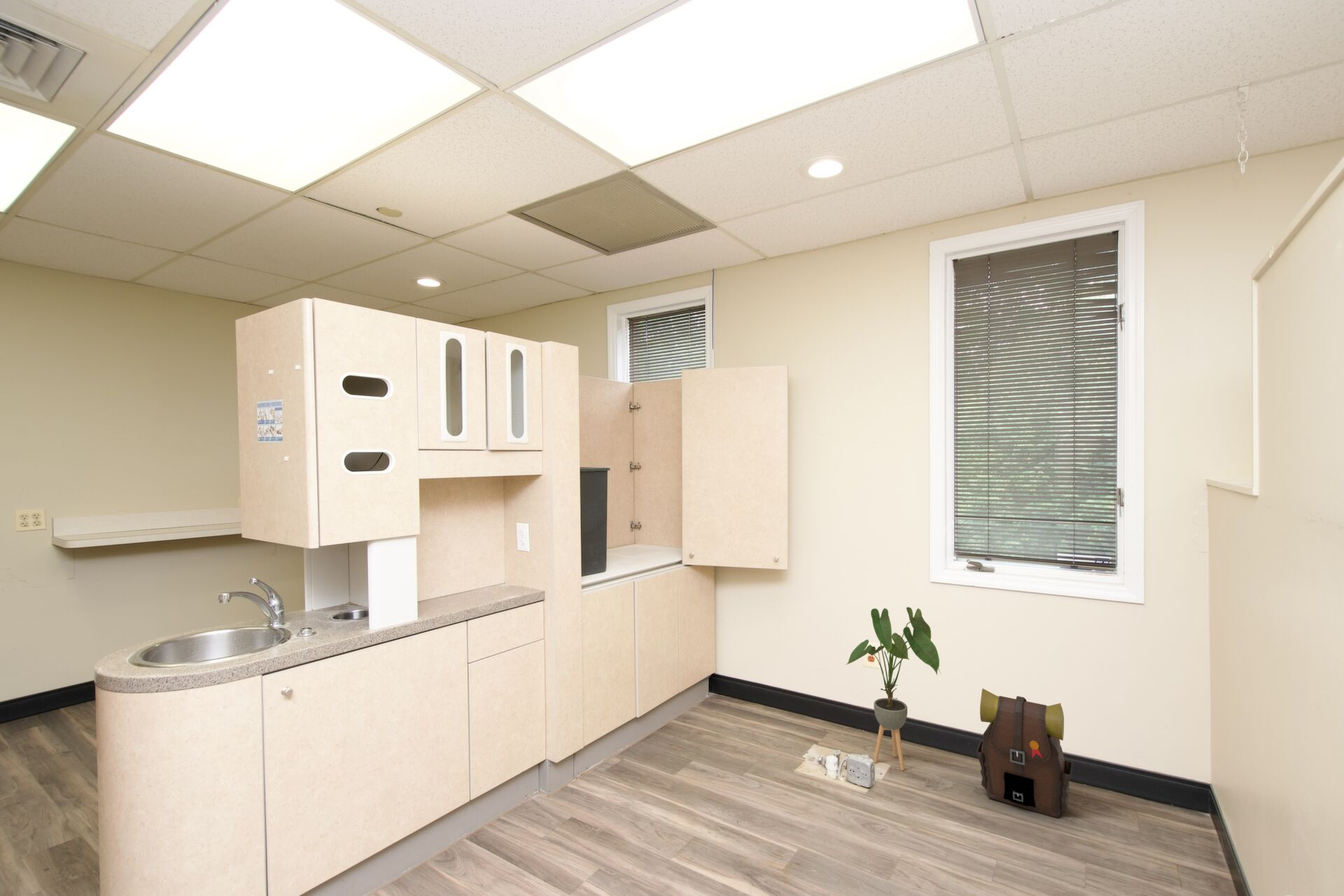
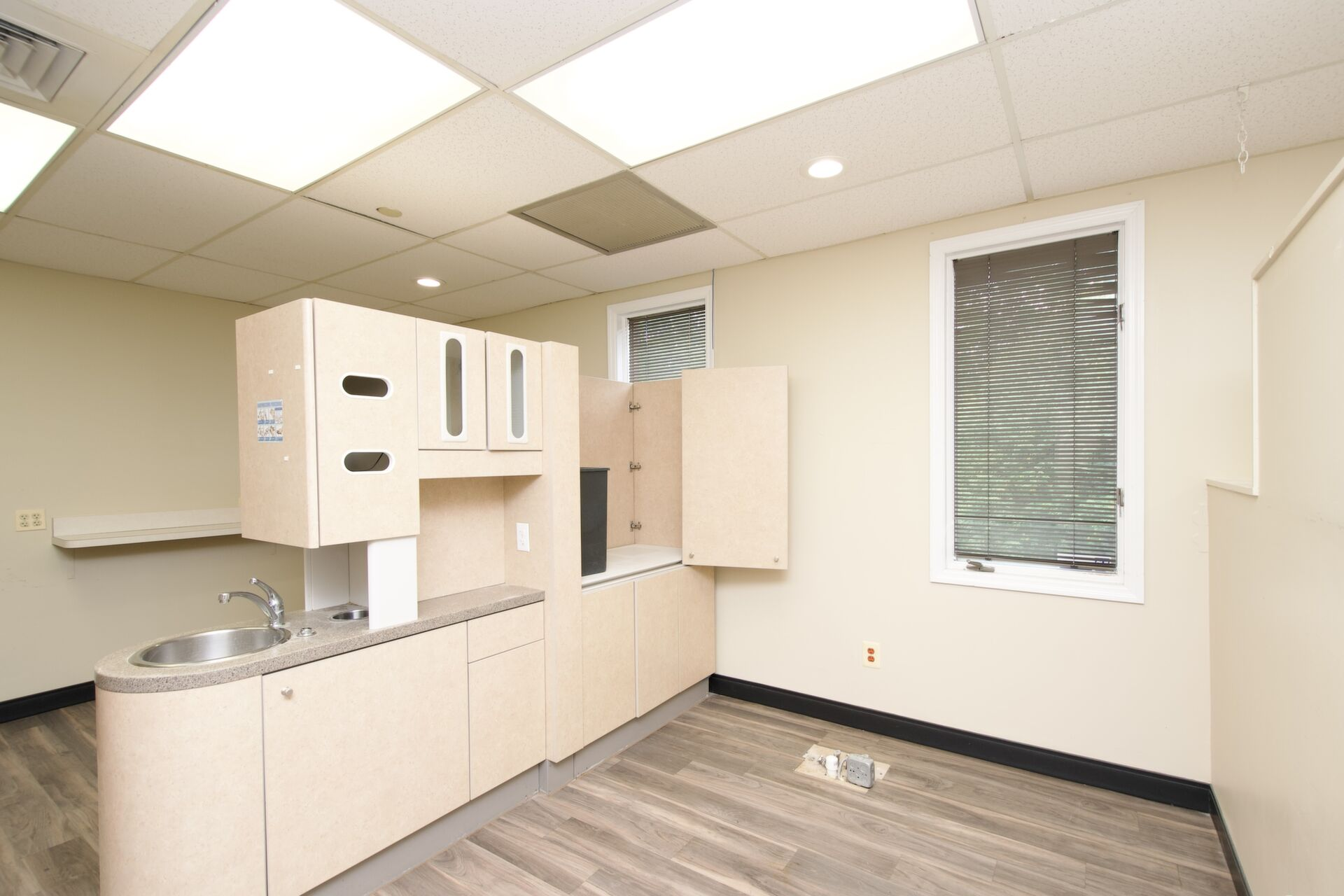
- backpack (1025, 742)
- house plant (897, 685)
